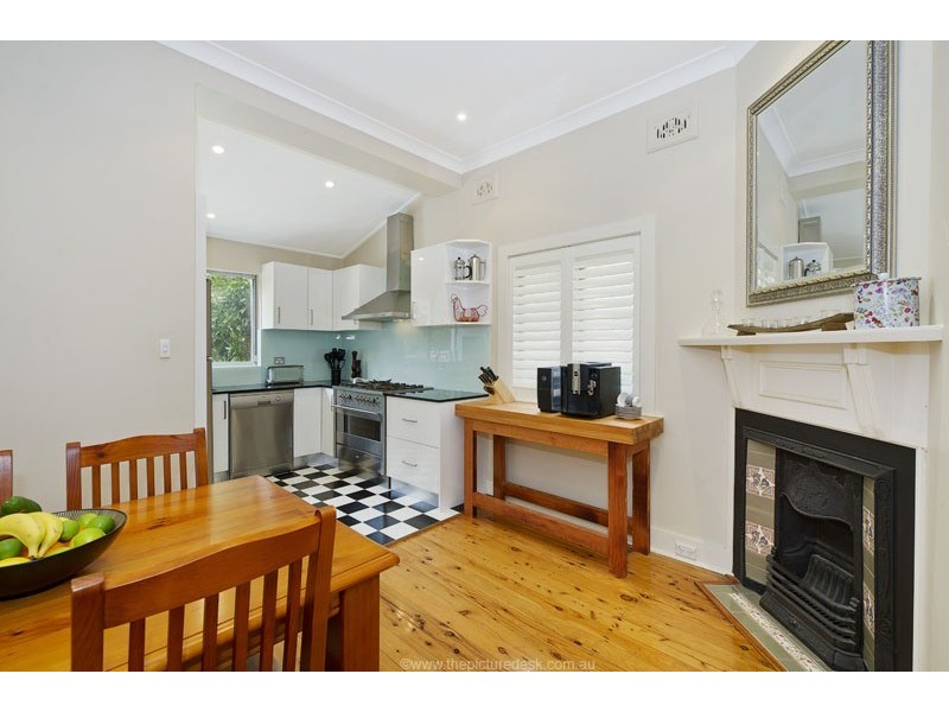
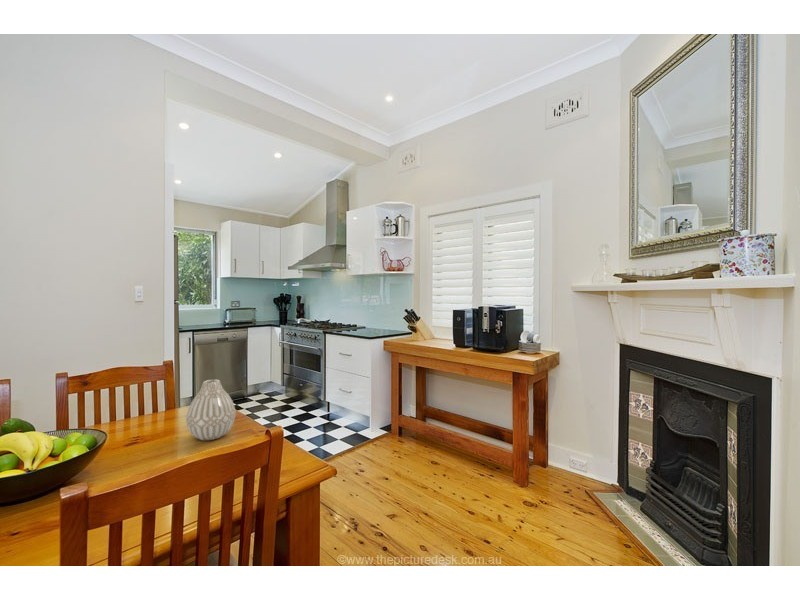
+ vase (211, 408)
